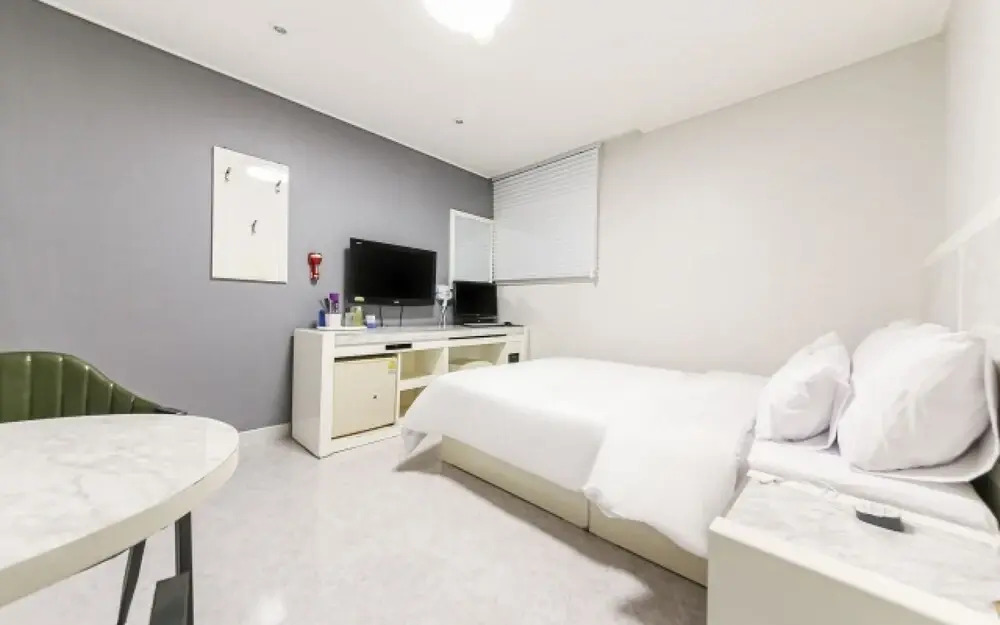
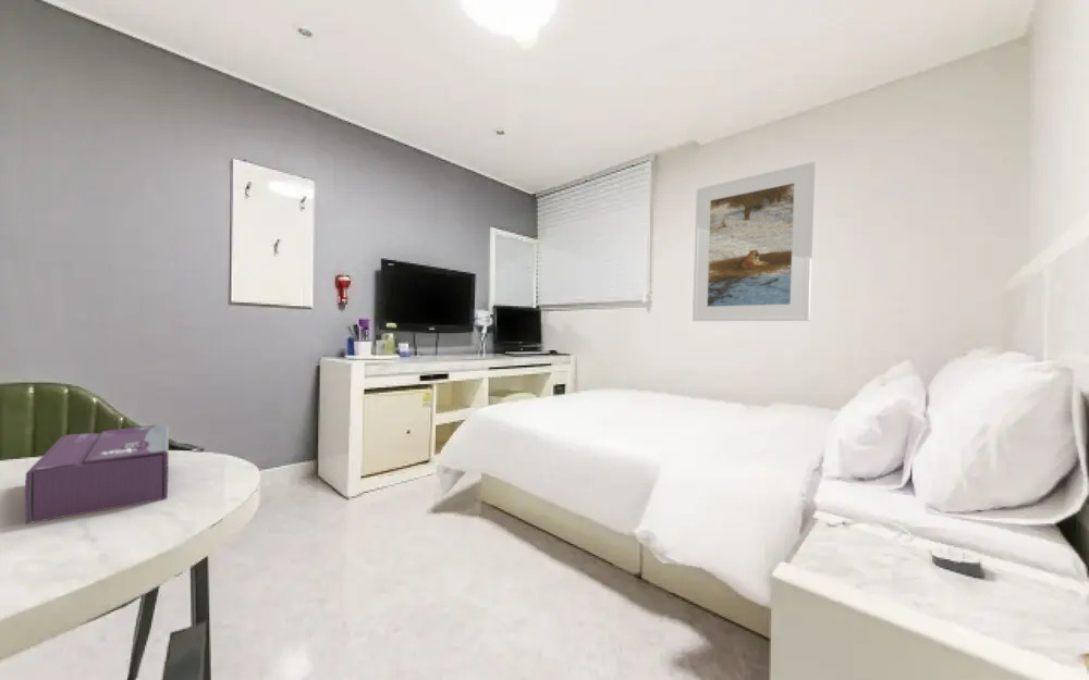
+ tissue box (110, 463)
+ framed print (747, 248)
